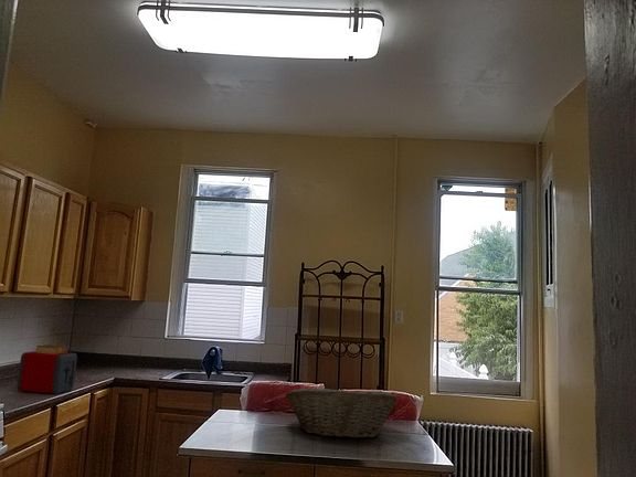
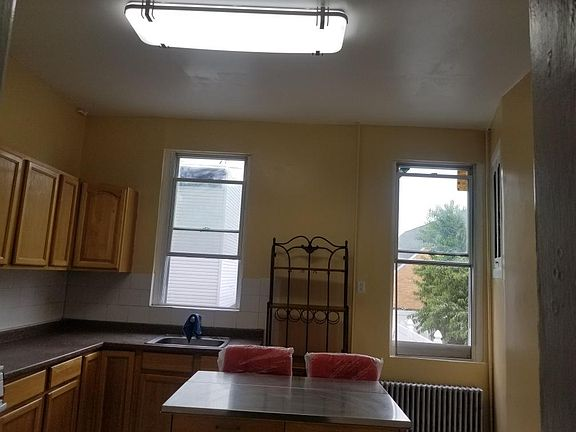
- fruit basket (340, 406)
- toaster (49, 368)
